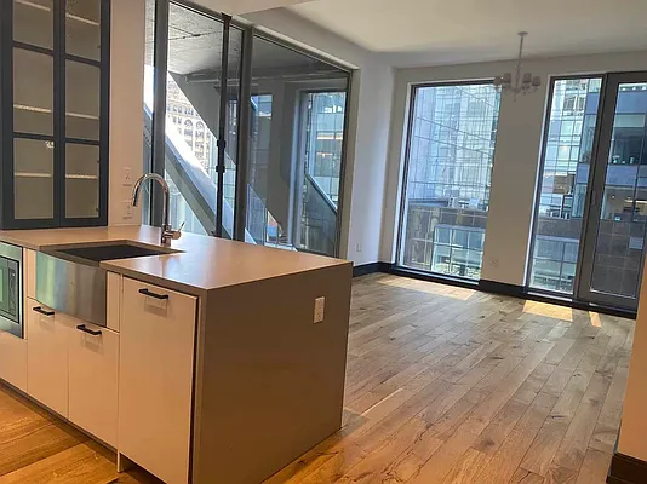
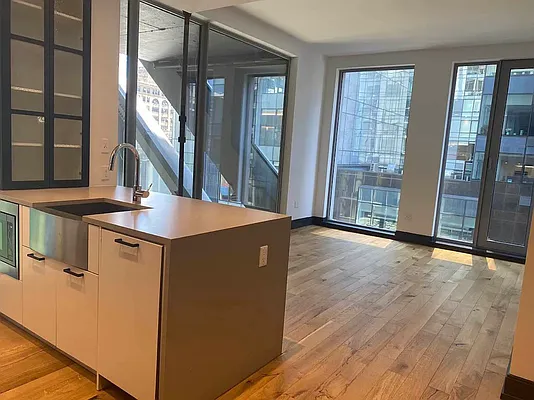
- chandelier (517, 67)
